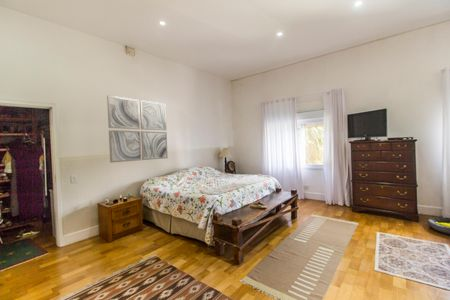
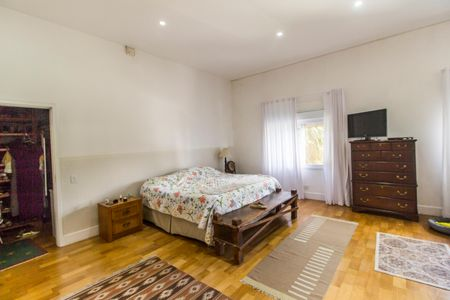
- wall art (141, 131)
